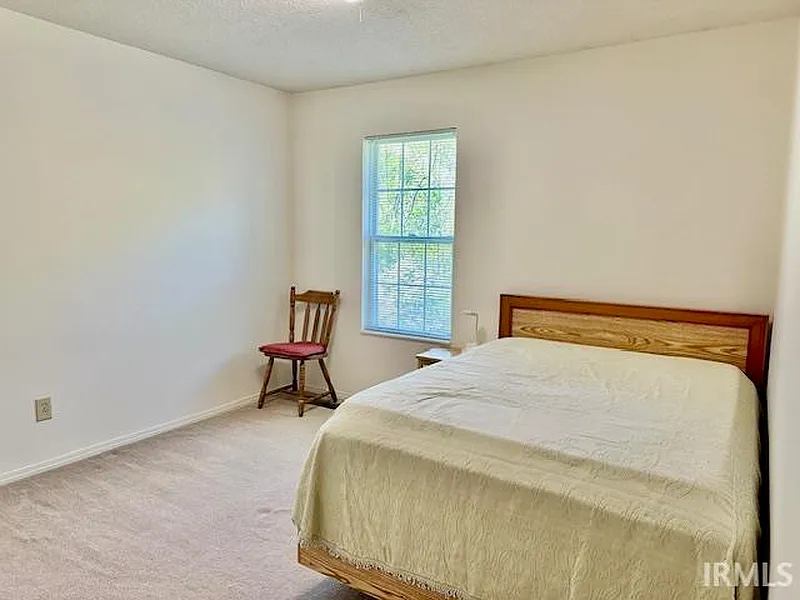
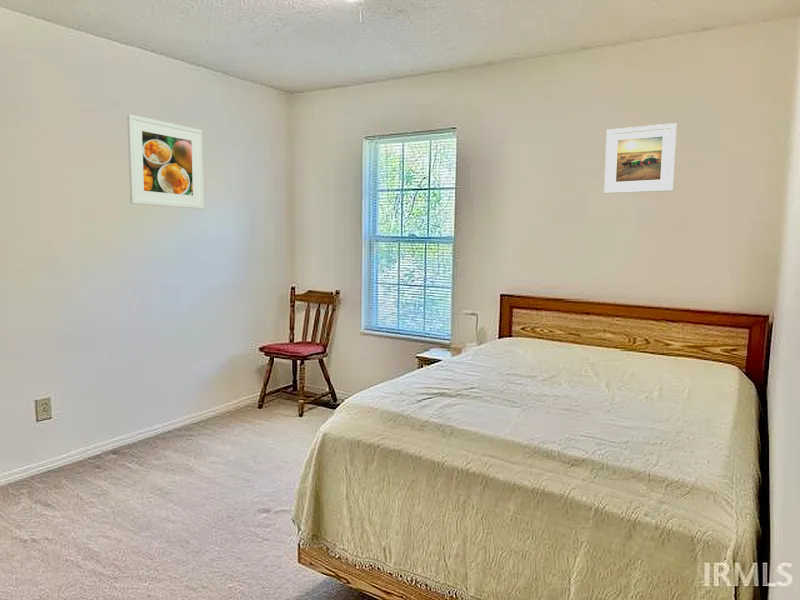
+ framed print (638, 159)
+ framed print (168, 164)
